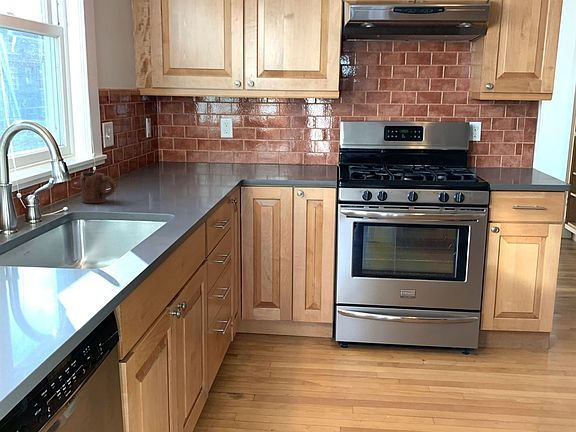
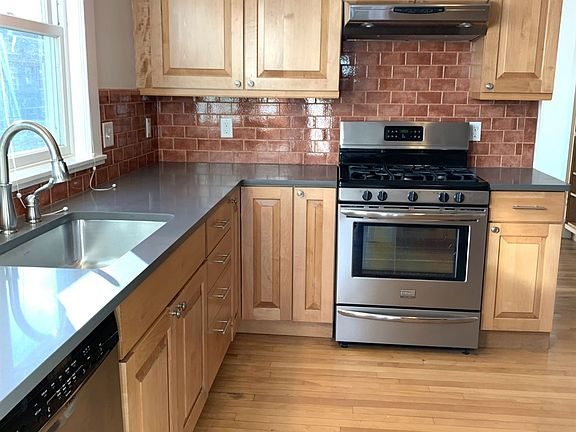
- mug (99, 187)
